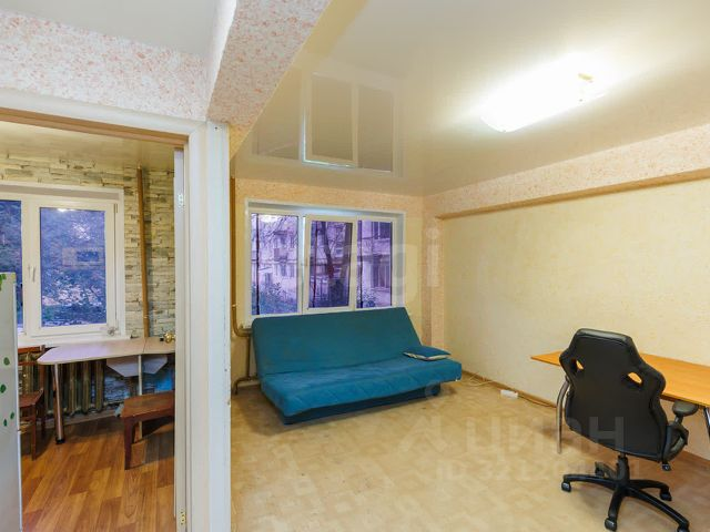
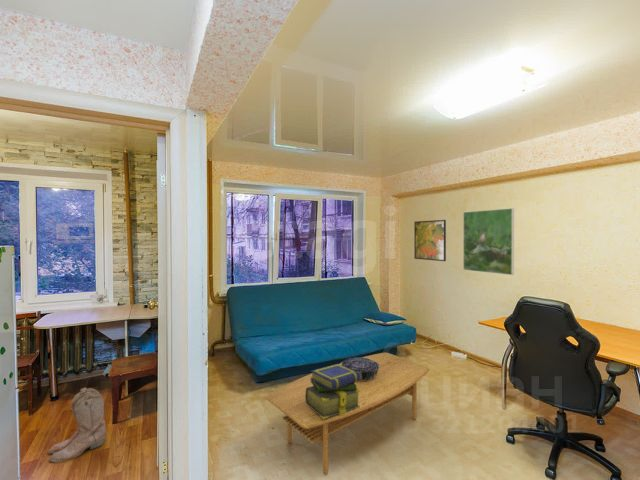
+ decorative bowl (360, 369)
+ coffee table (358, 404)
+ stack of books (333, 387)
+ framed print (486, 241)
+ boots (77, 421)
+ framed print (429, 240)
